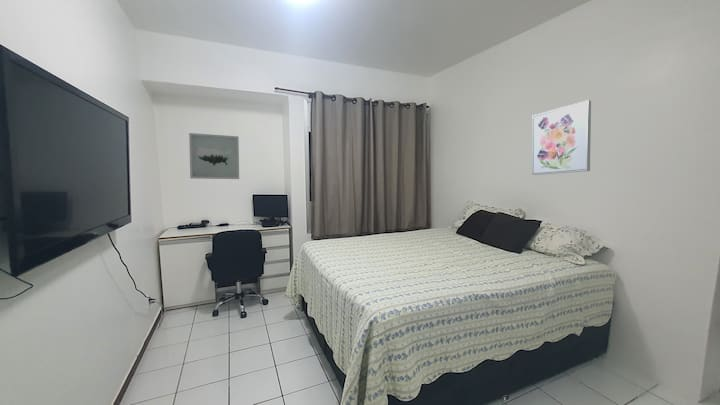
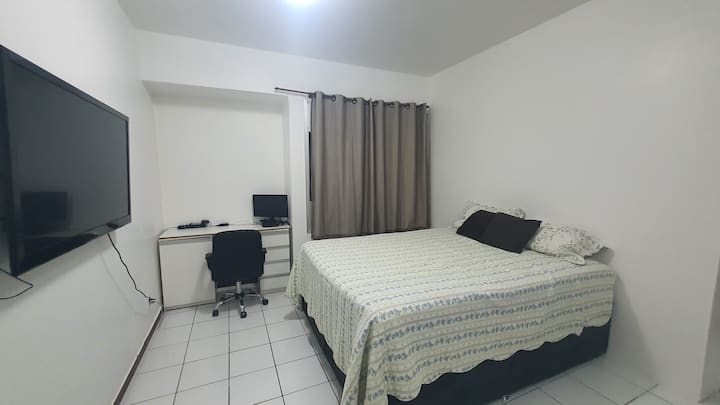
- wall art (215, 156)
- wall art (558, 141)
